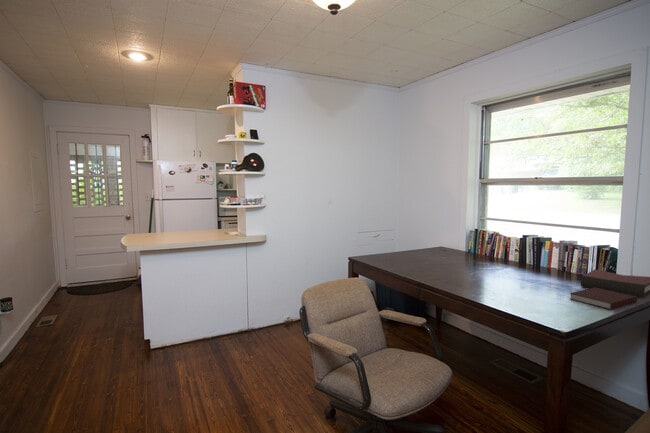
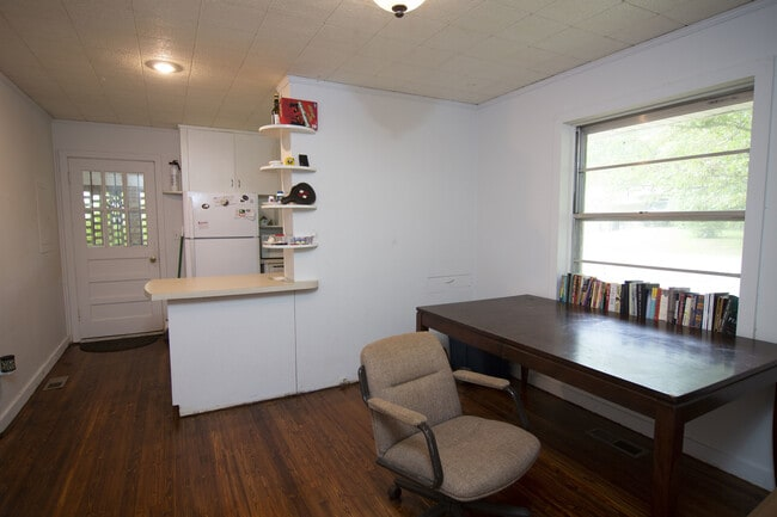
- hardback book (617, 282)
- notebook (602, 297)
